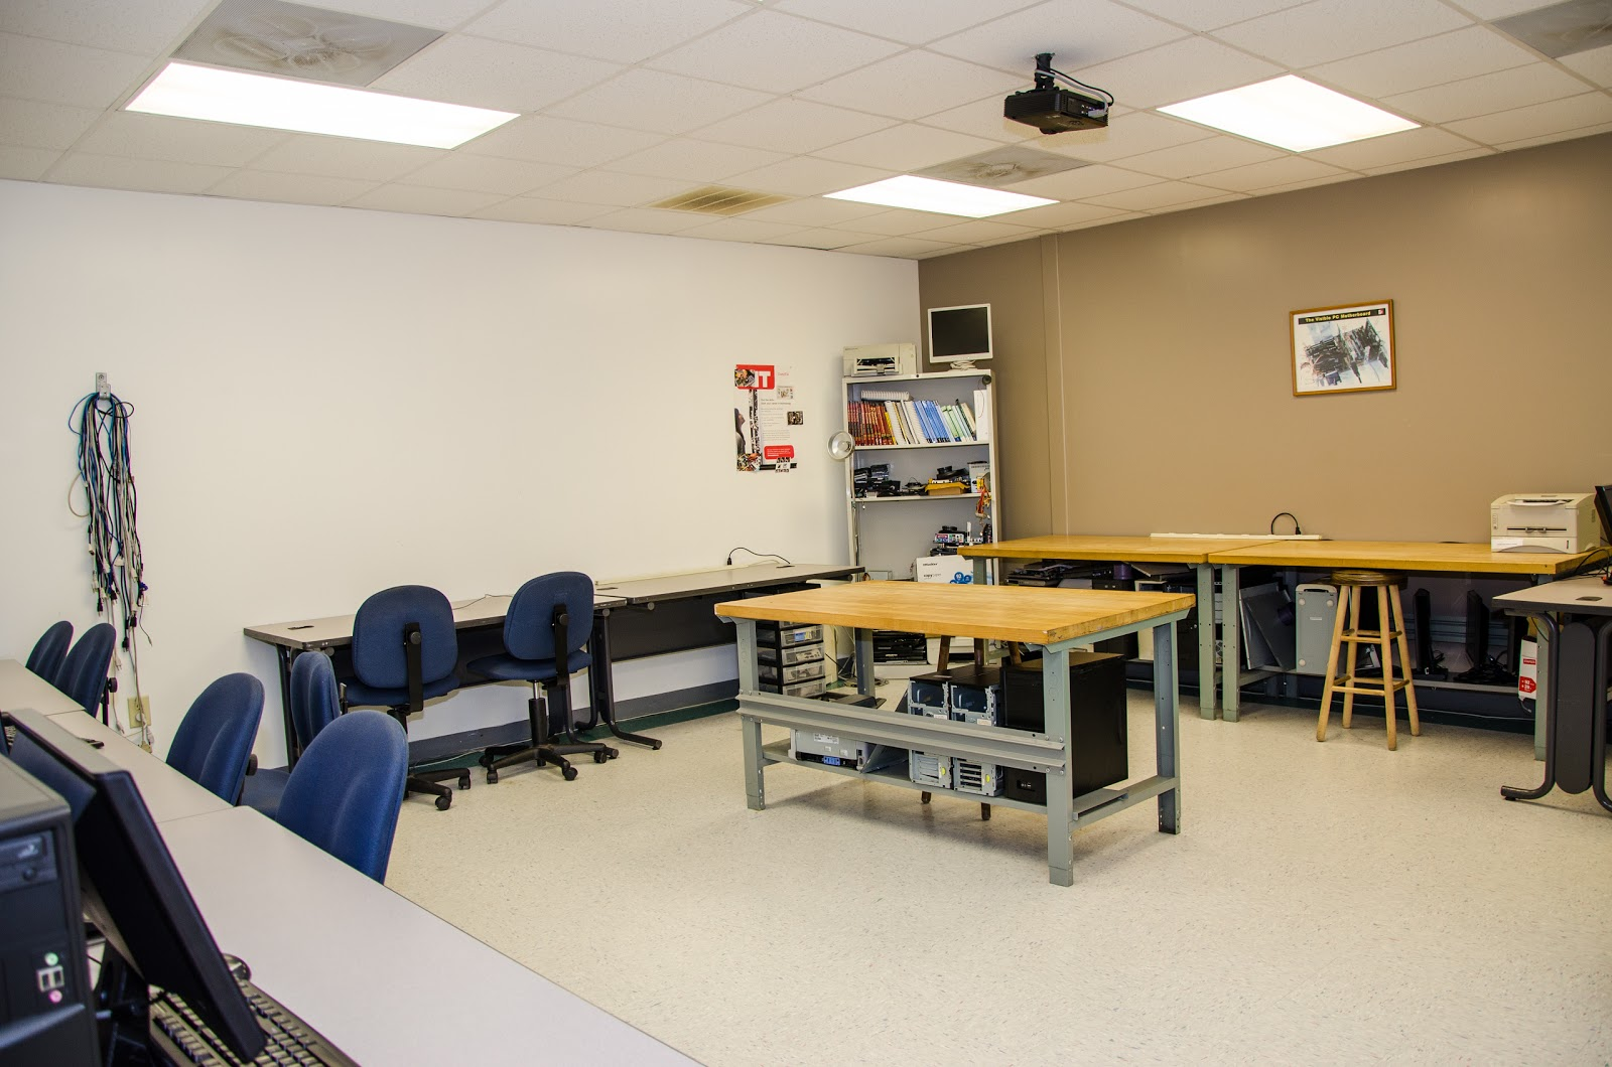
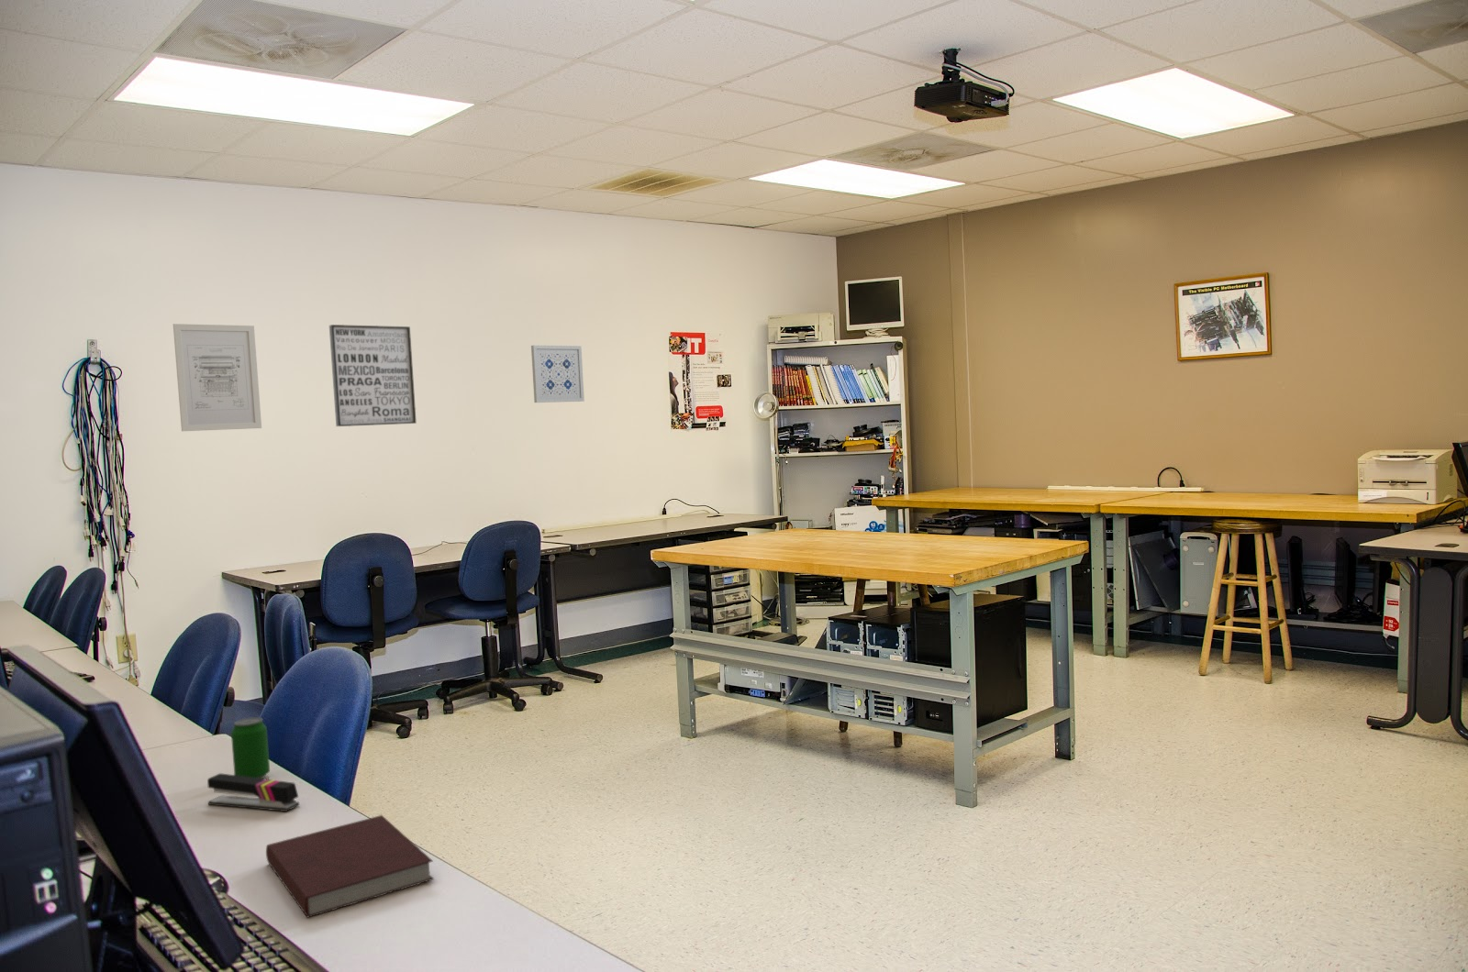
+ wall art (373, 375)
+ stapler (253, 791)
+ wall art (558, 373)
+ notebook (347, 861)
+ wall art (218, 376)
+ beverage can (251, 750)
